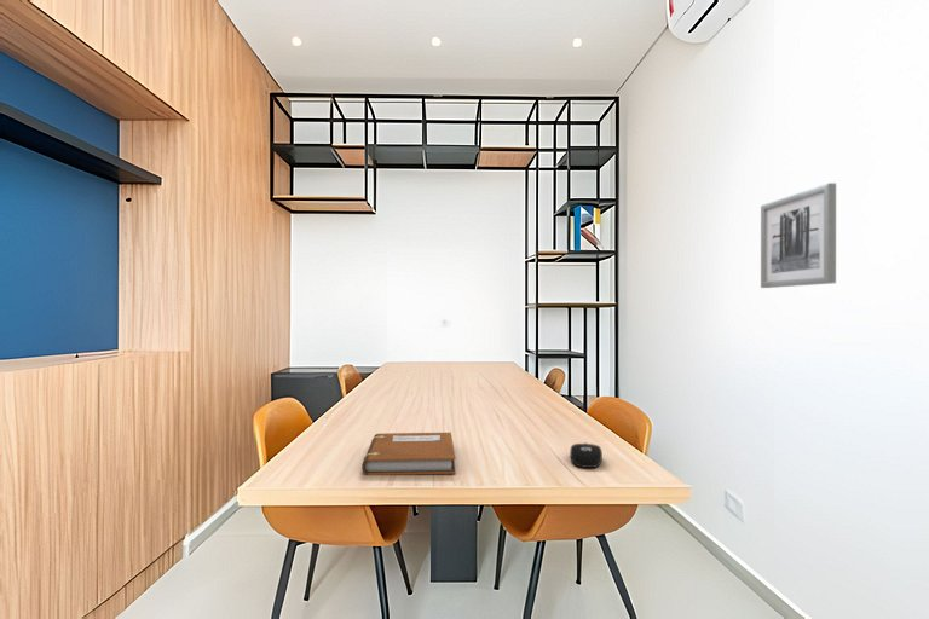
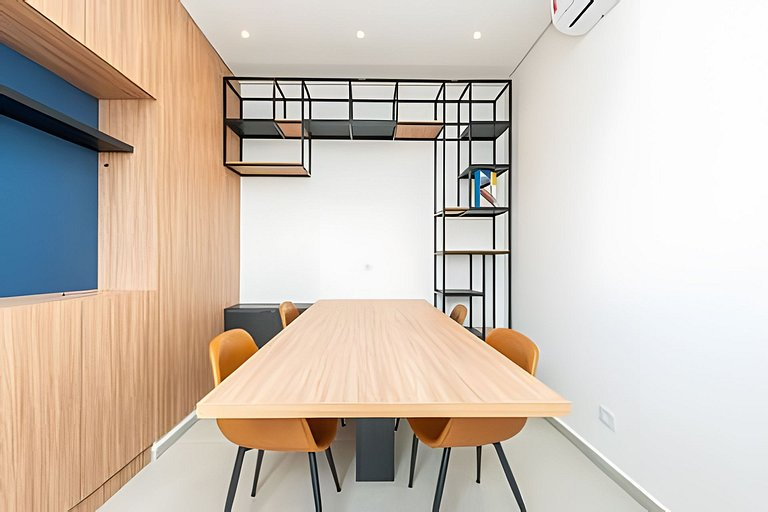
- wall art (794, 241)
- notebook (410, 451)
- computer mouse (585, 452)
